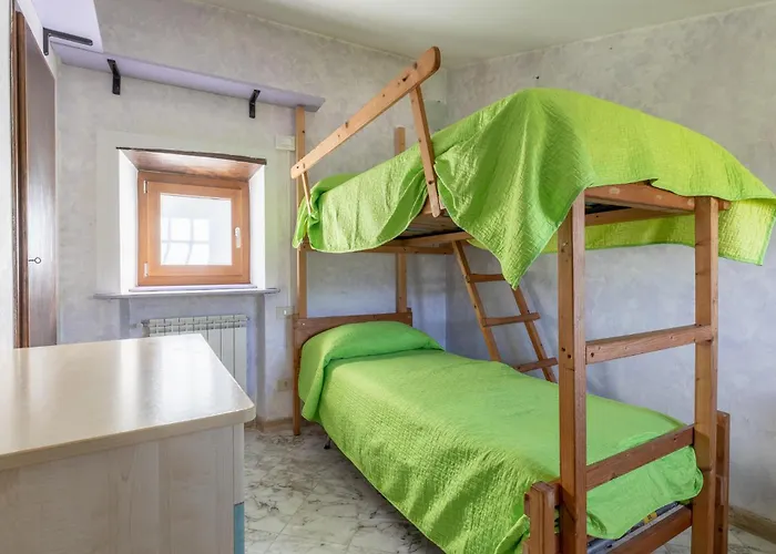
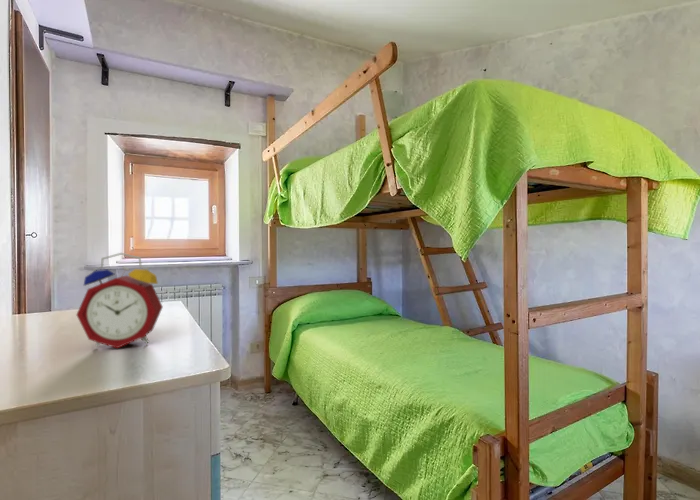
+ alarm clock (123, 298)
